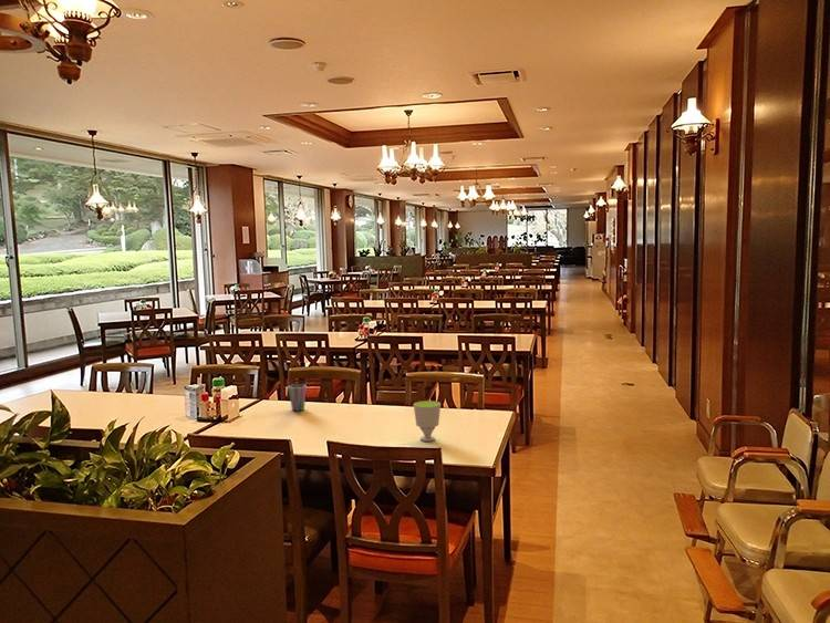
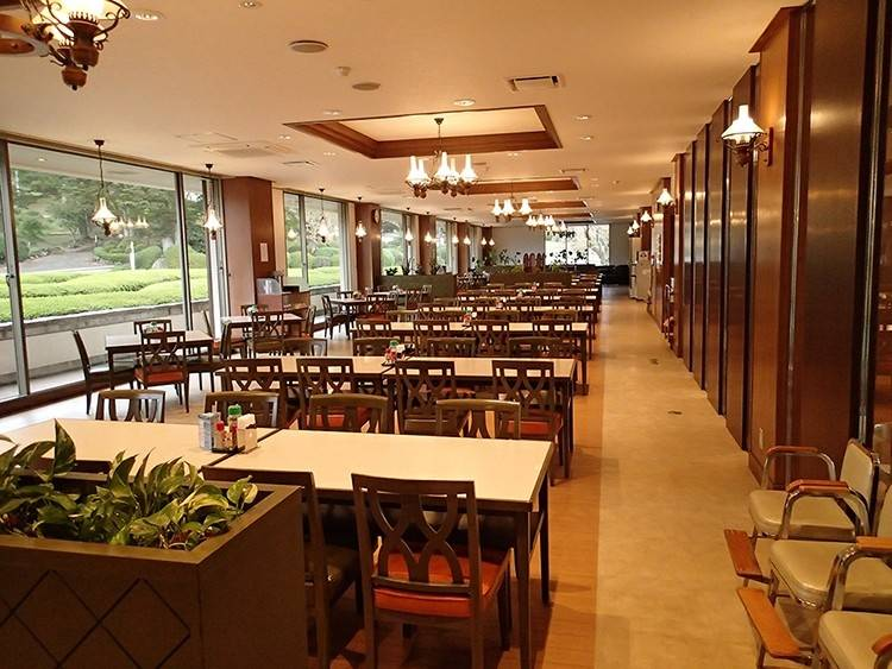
- cup (298, 397)
- cup (427, 422)
